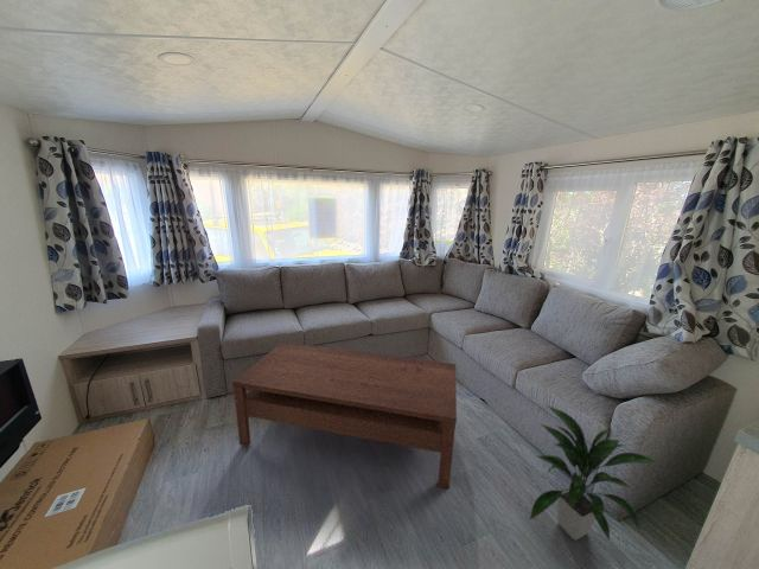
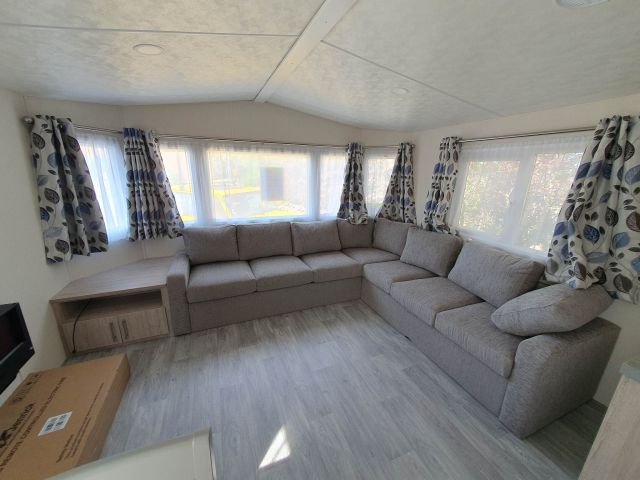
- coffee table (351, 402)
- indoor plant (579, 477)
